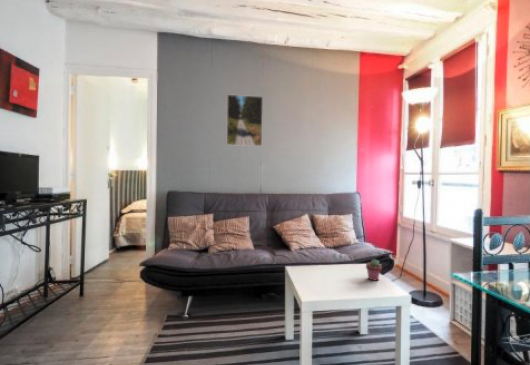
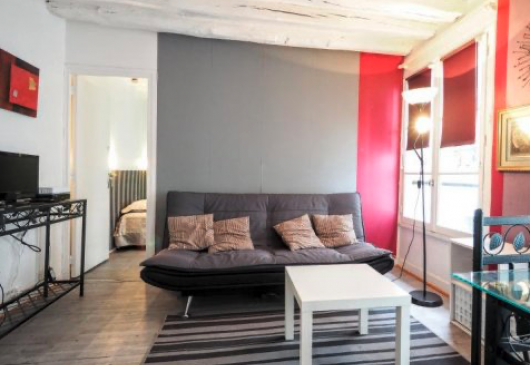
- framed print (244, 120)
- potted succulent (373, 269)
